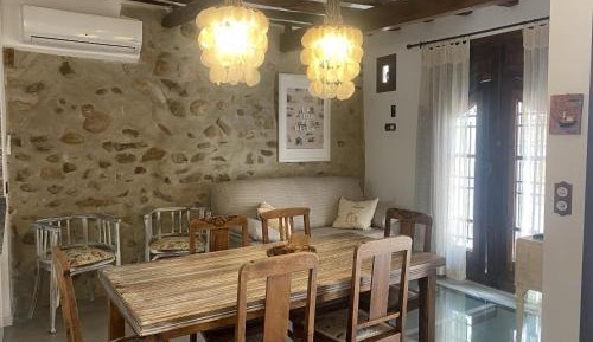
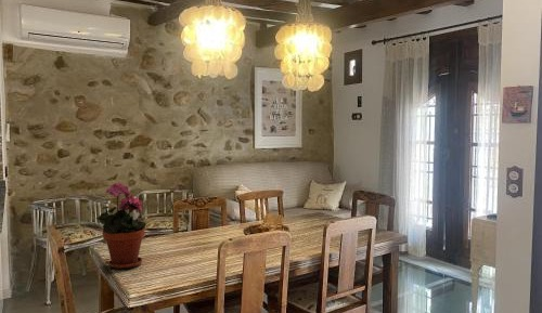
+ potted plant (122, 224)
